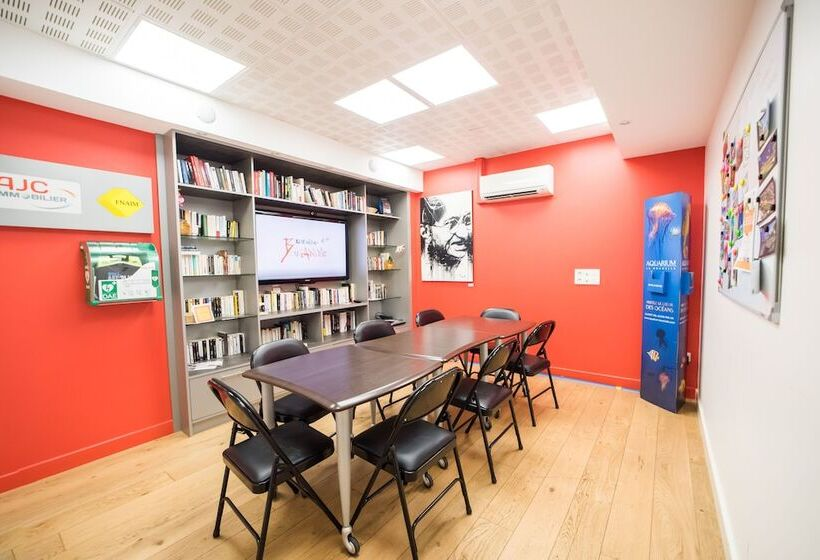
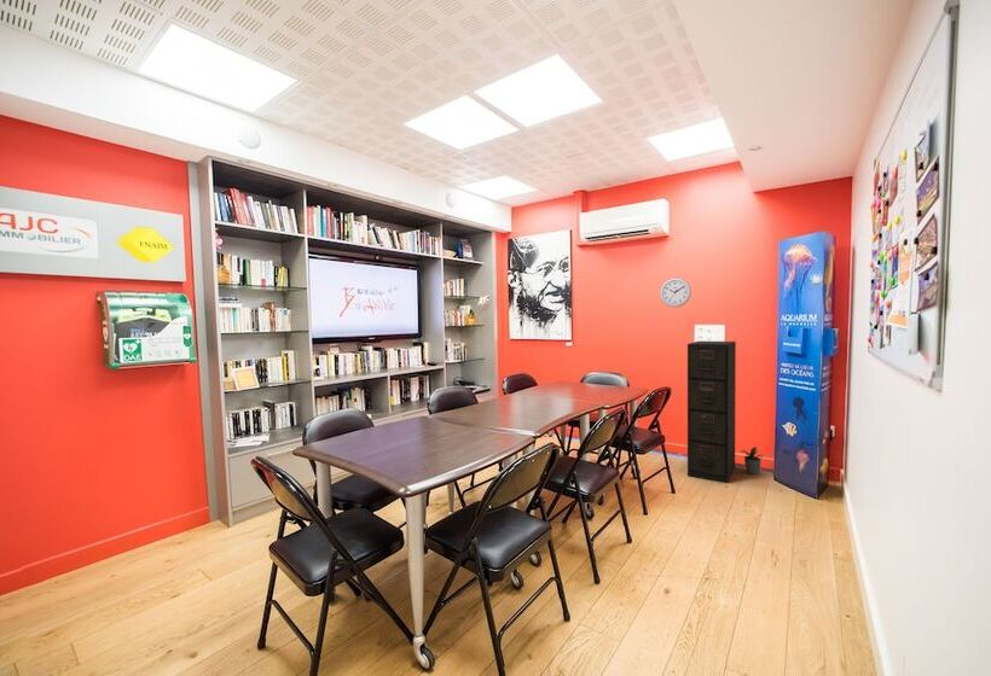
+ wall clock (674, 292)
+ filing cabinet (711, 407)
+ potted plant (752, 459)
